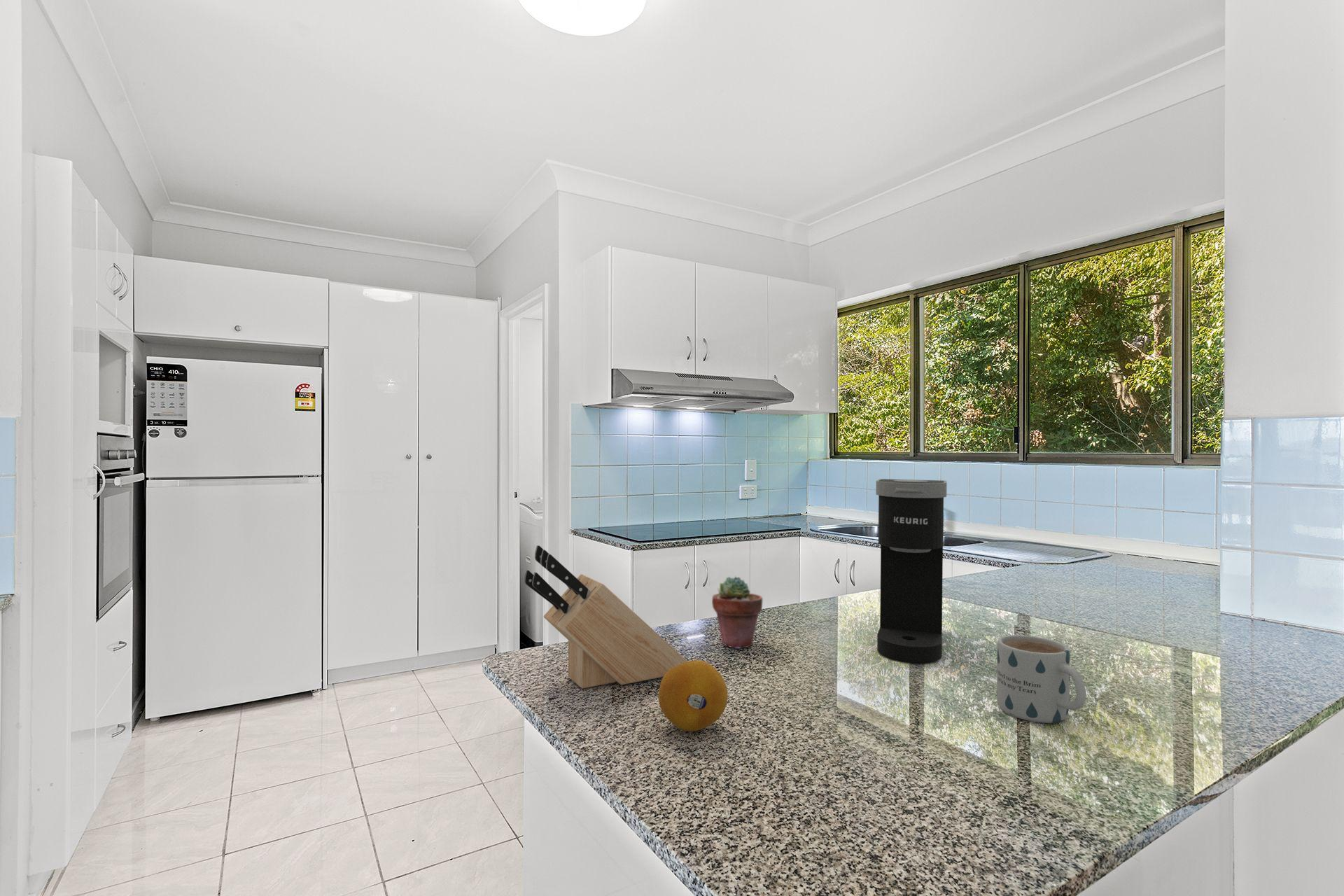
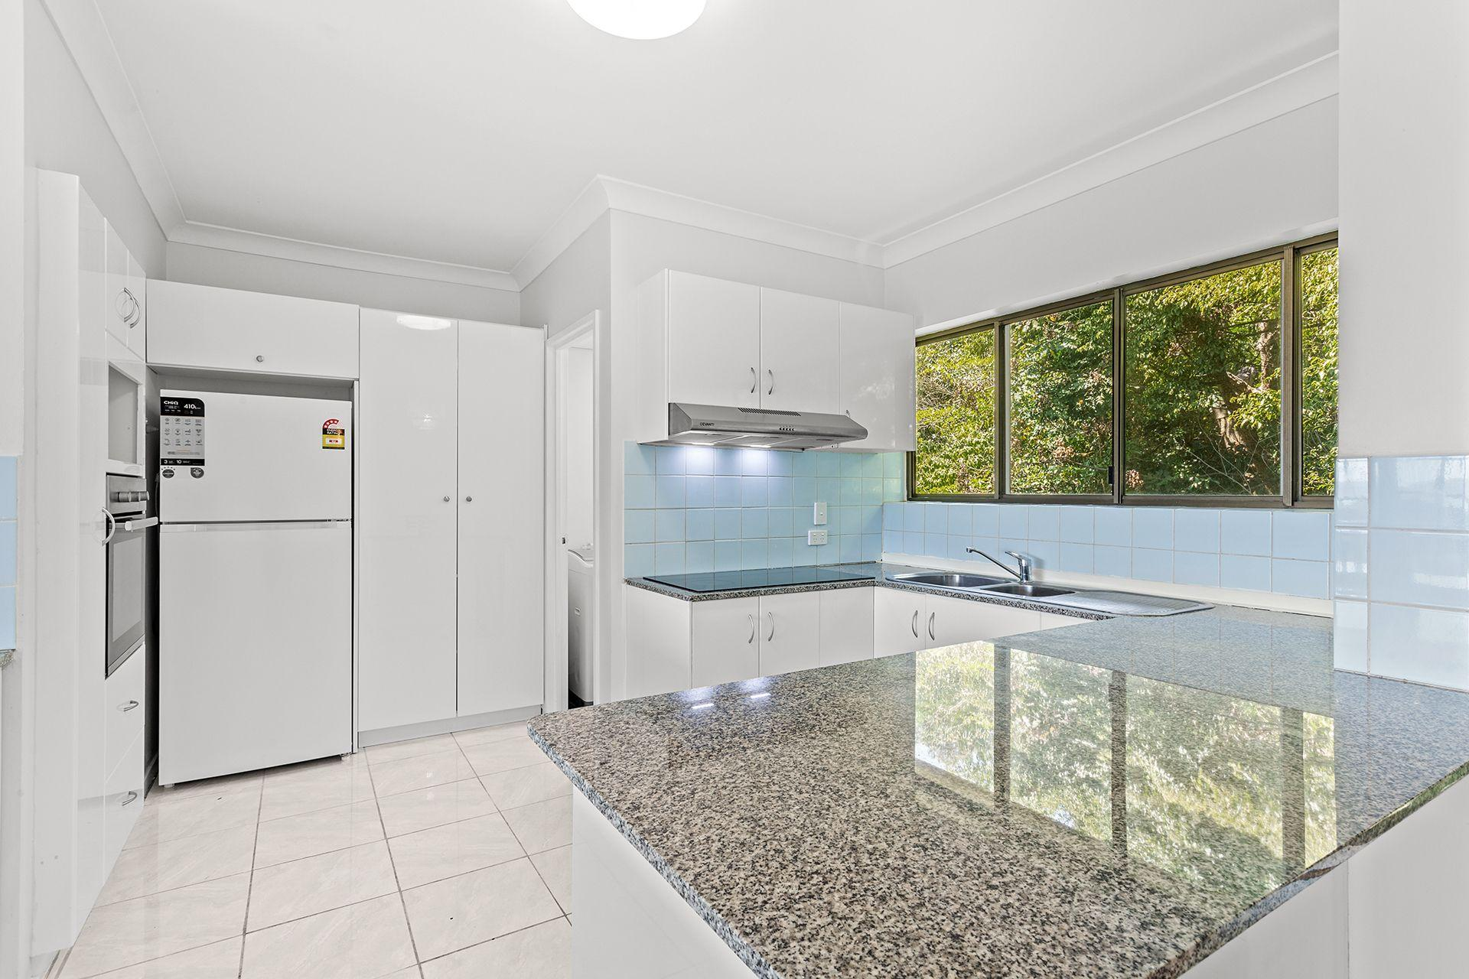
- potted succulent (736, 610)
- fruit (692, 694)
- coffee maker (911, 560)
- knife block (608, 610)
- mug (1043, 681)
